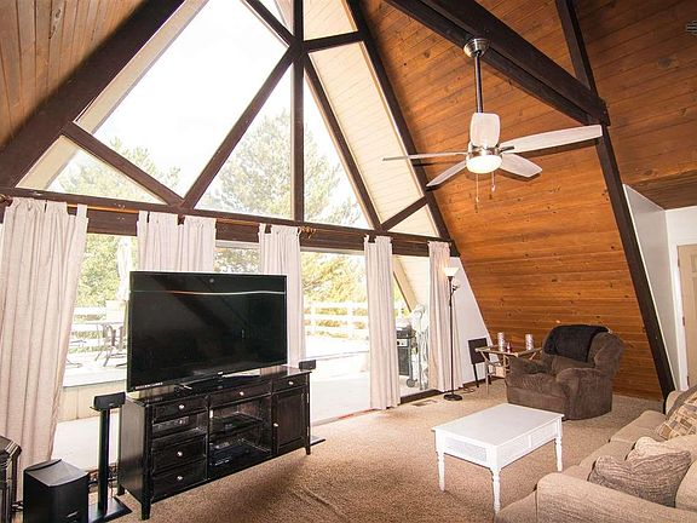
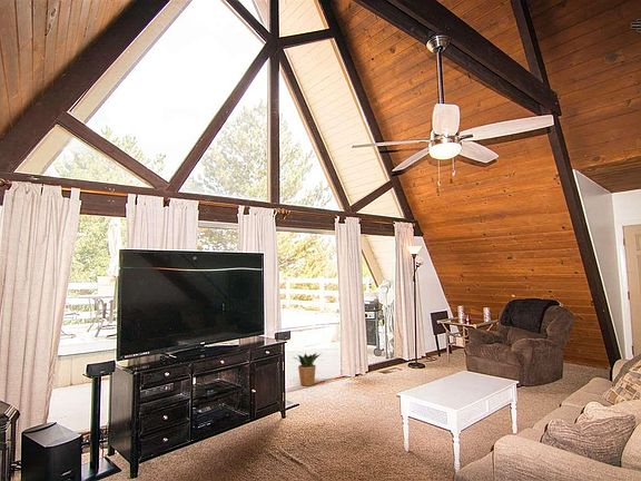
+ potted plant (308, 367)
